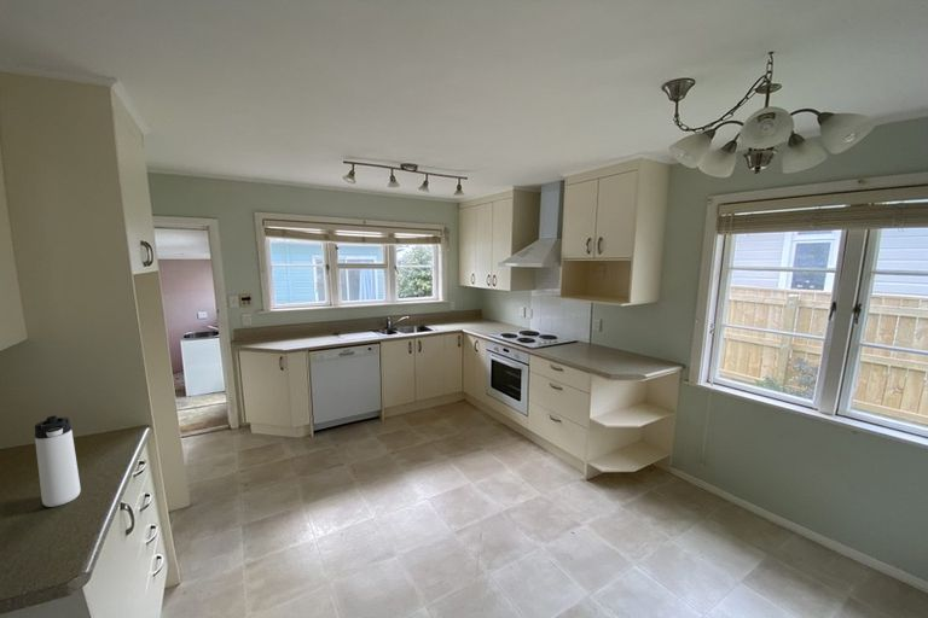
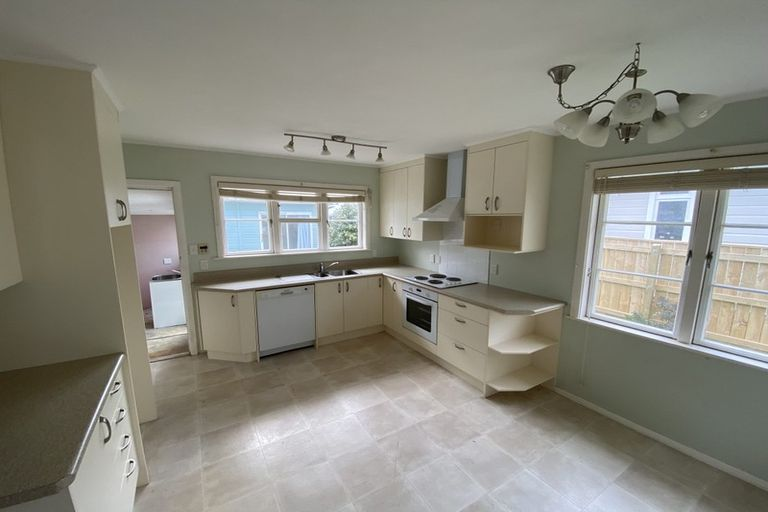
- thermos bottle (57, 461)
